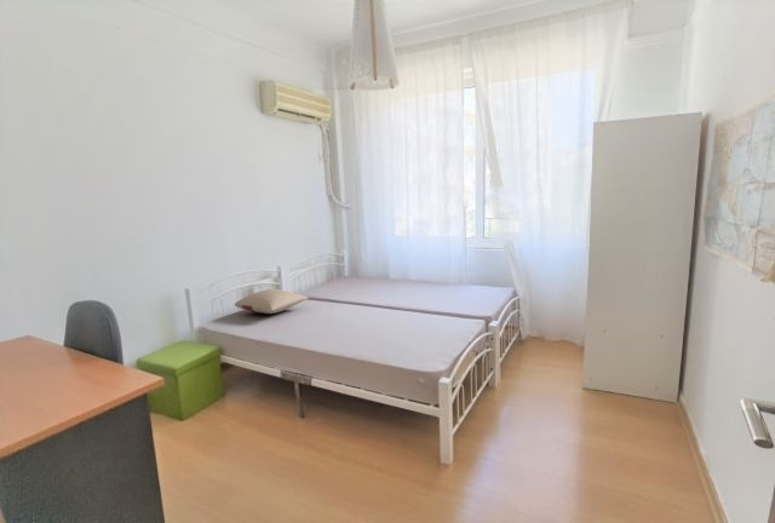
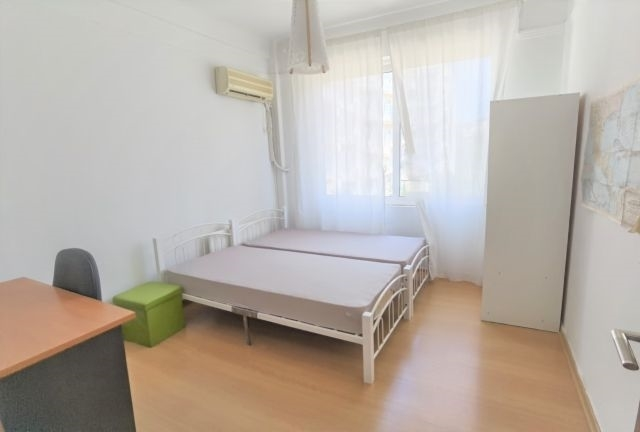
- pillow (271, 300)
